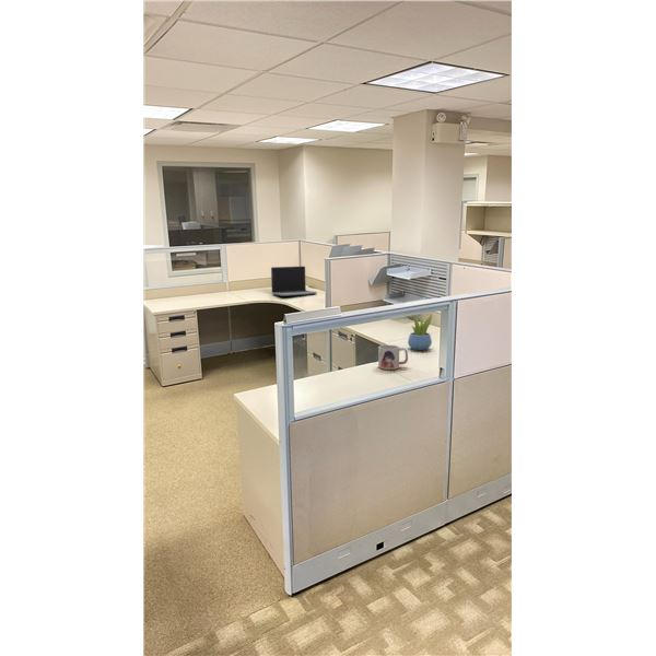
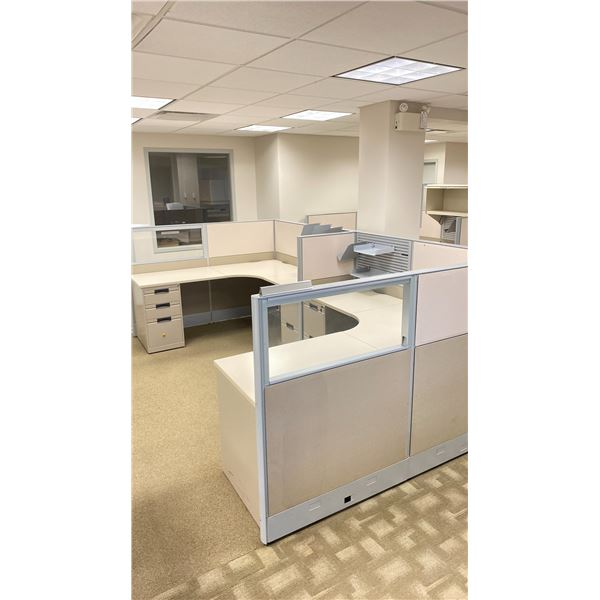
- succulent plant (420, 330)
- mug (393, 356)
- laptop computer (294, 280)
